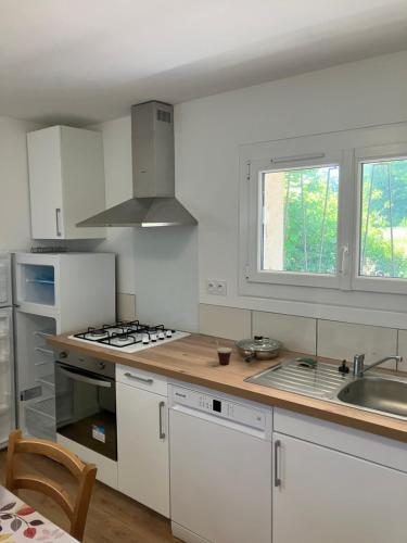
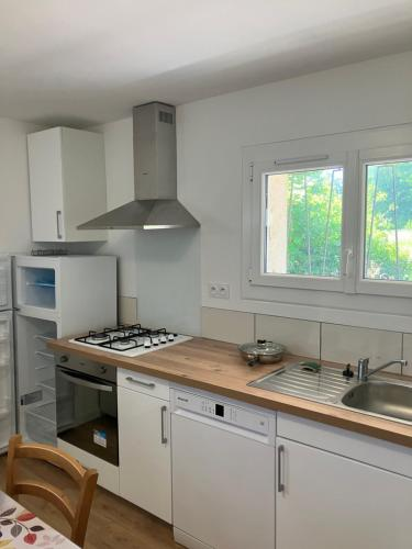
- cup (219, 350)
